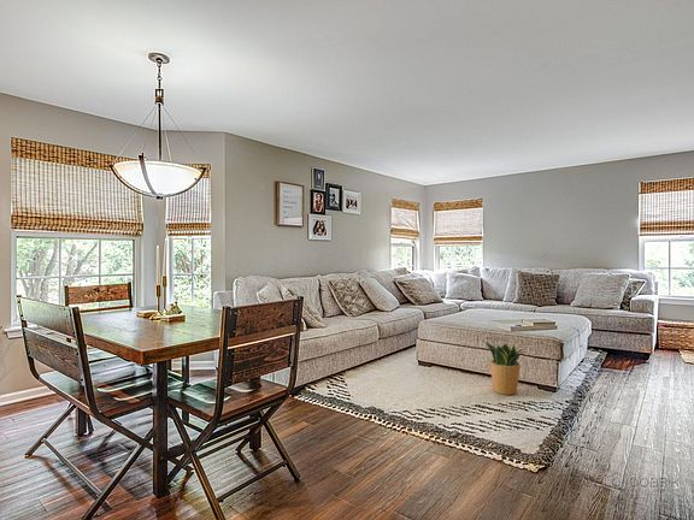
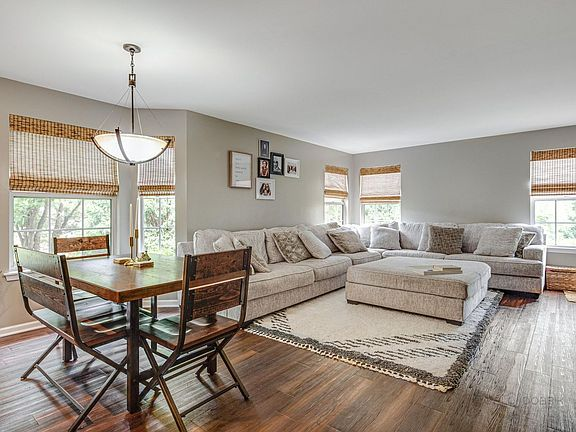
- potted plant (504, 367)
